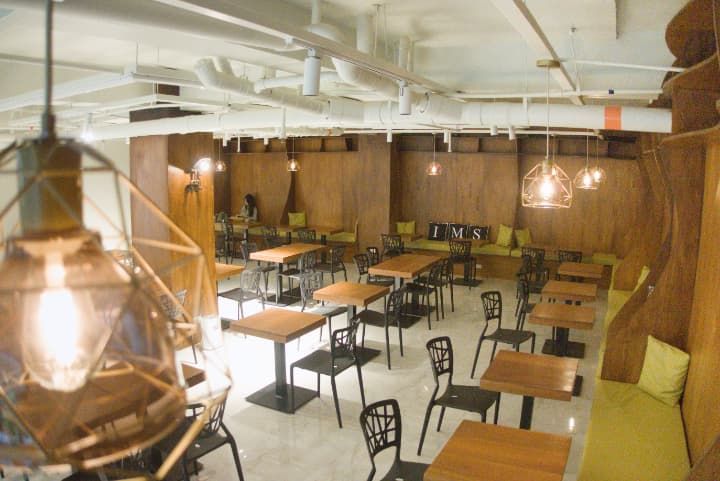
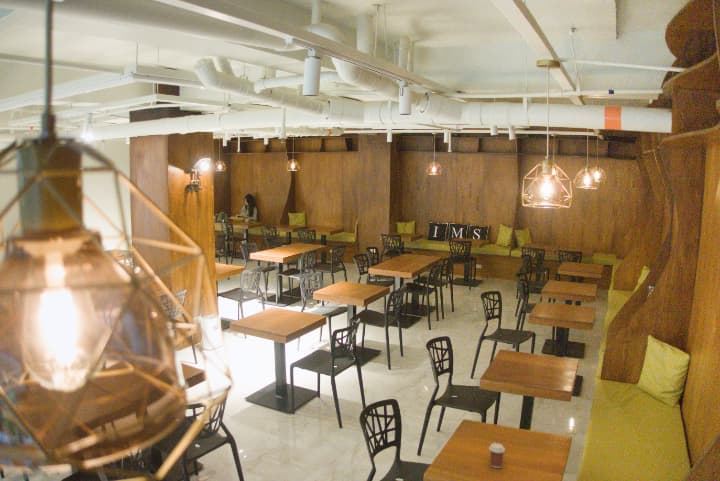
+ coffee cup (496, 455)
